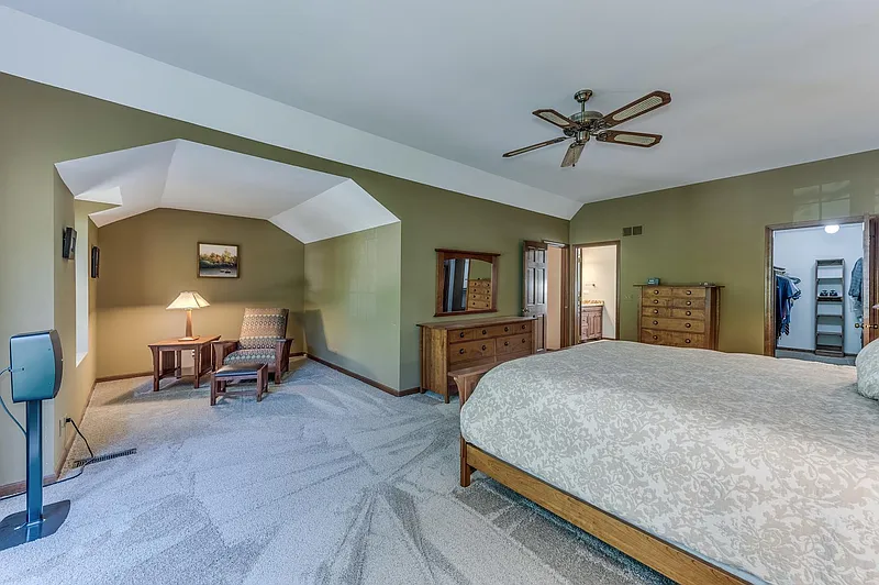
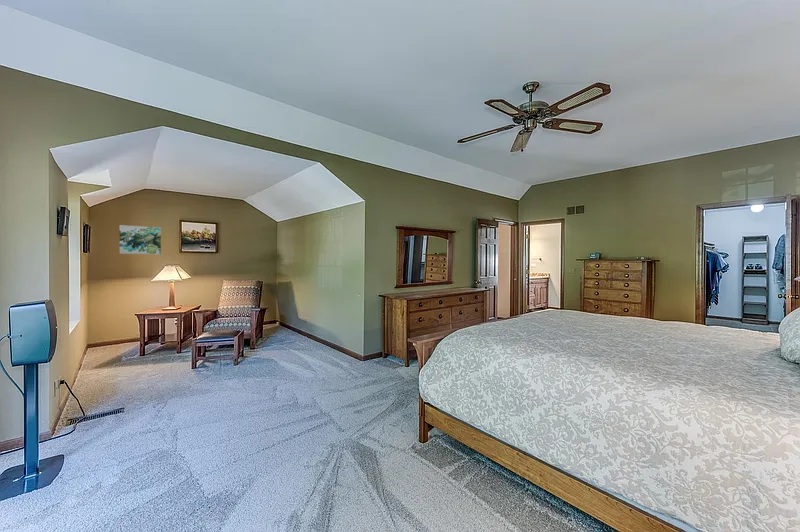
+ wall art (140, 240)
